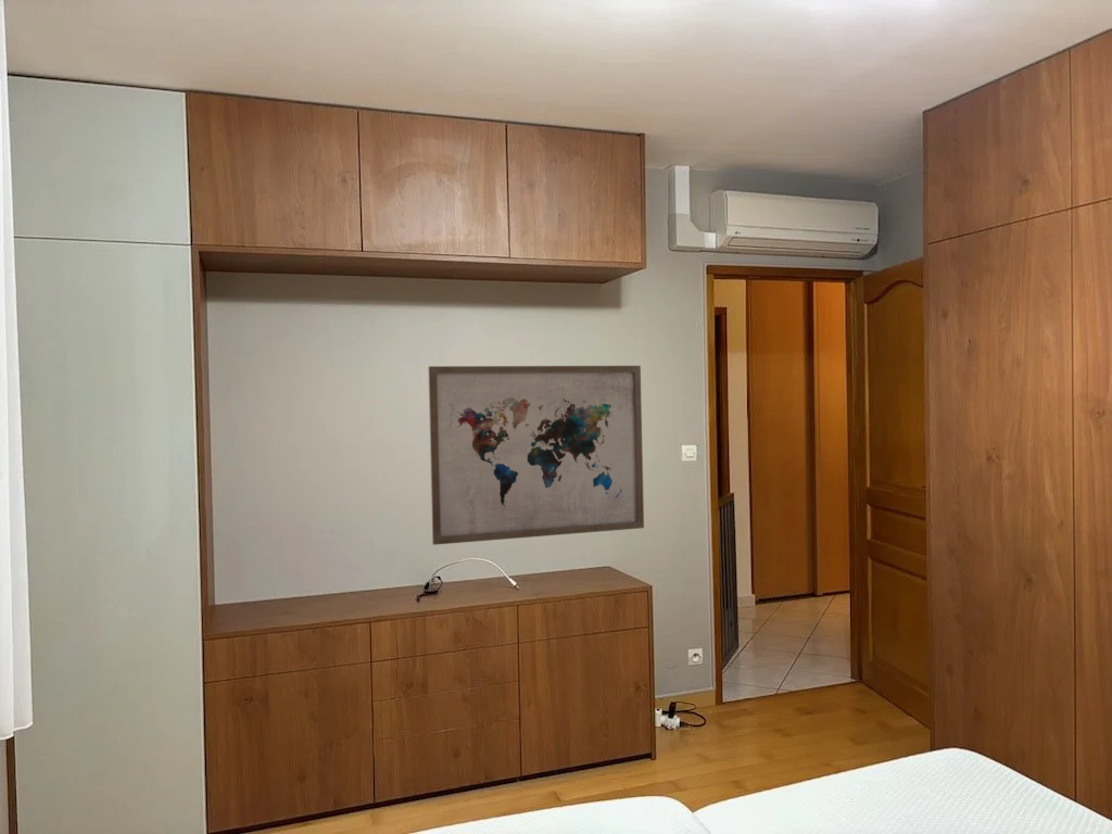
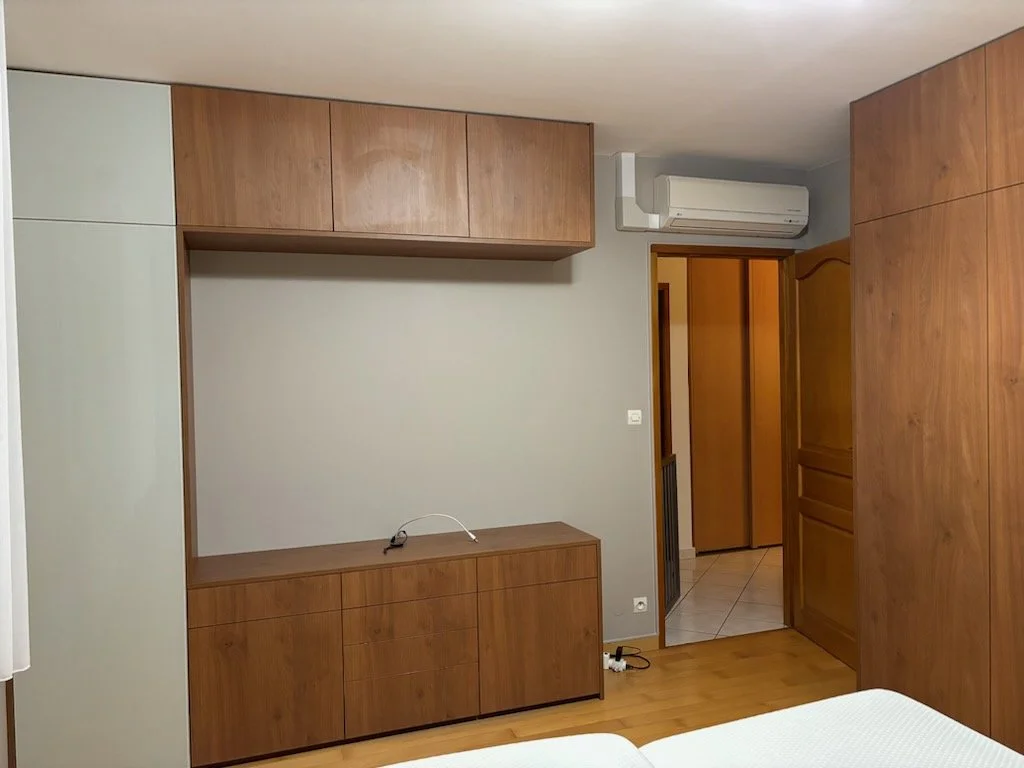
- wall art (541, 451)
